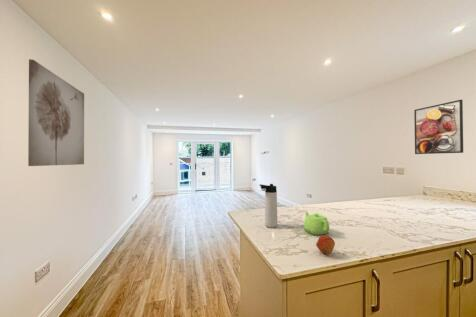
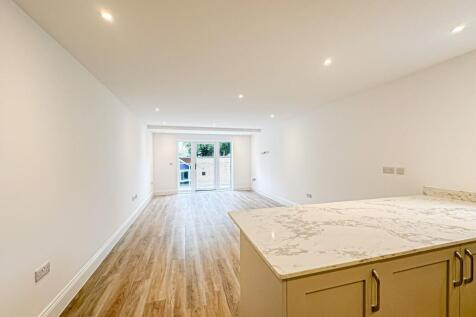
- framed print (436, 129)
- fruit (325, 244)
- teapot (315, 222)
- wall art (62, 122)
- thermos bottle (268, 205)
